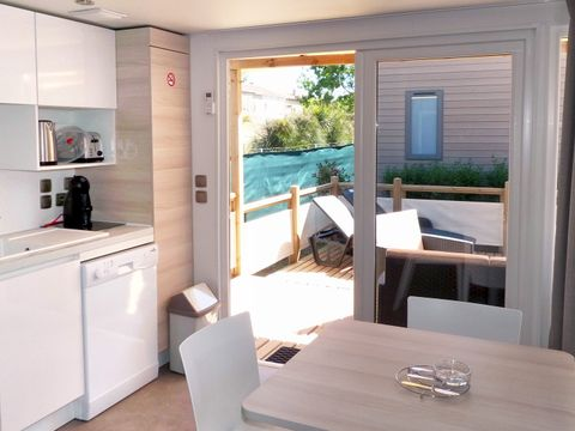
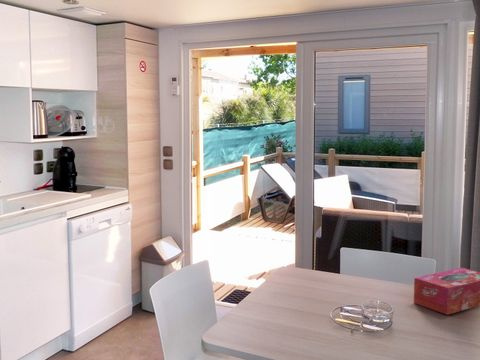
+ tissue box (455, 289)
